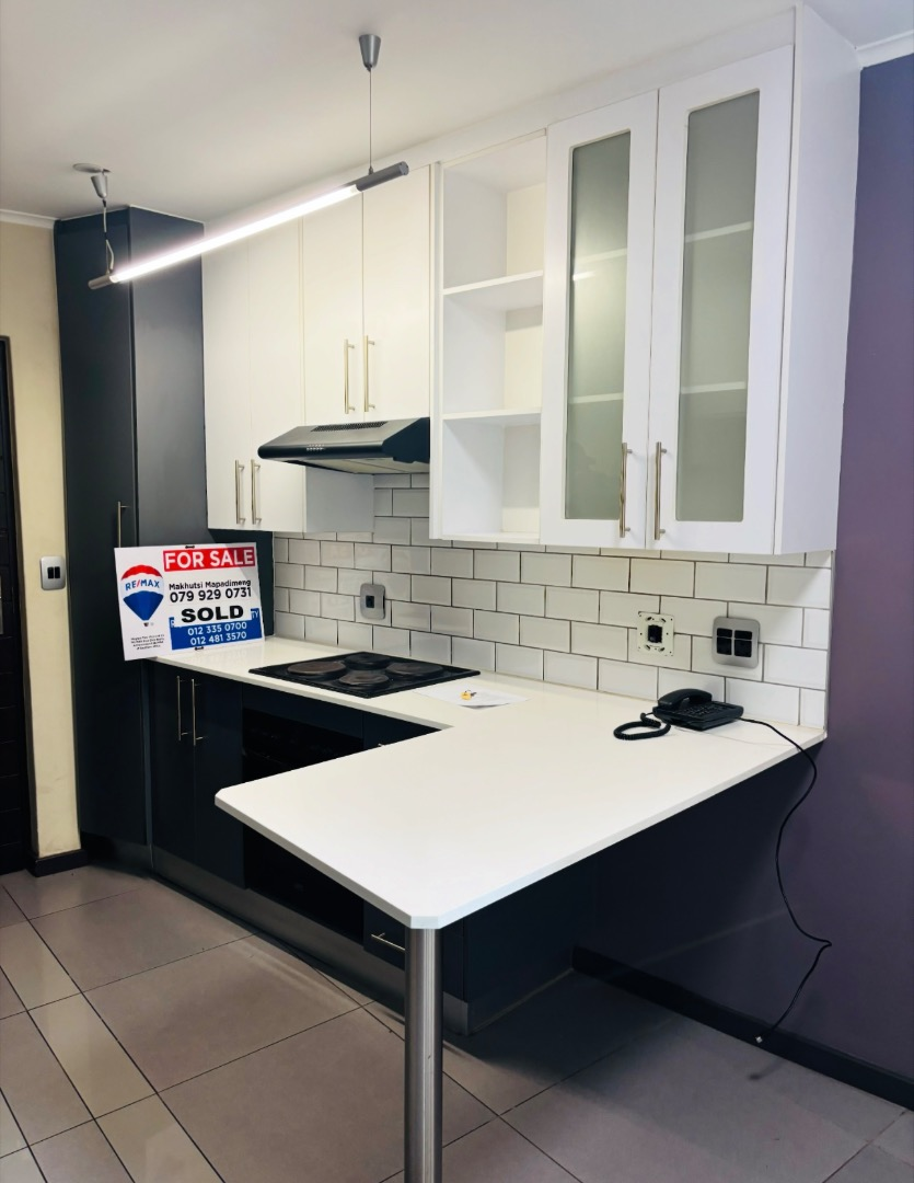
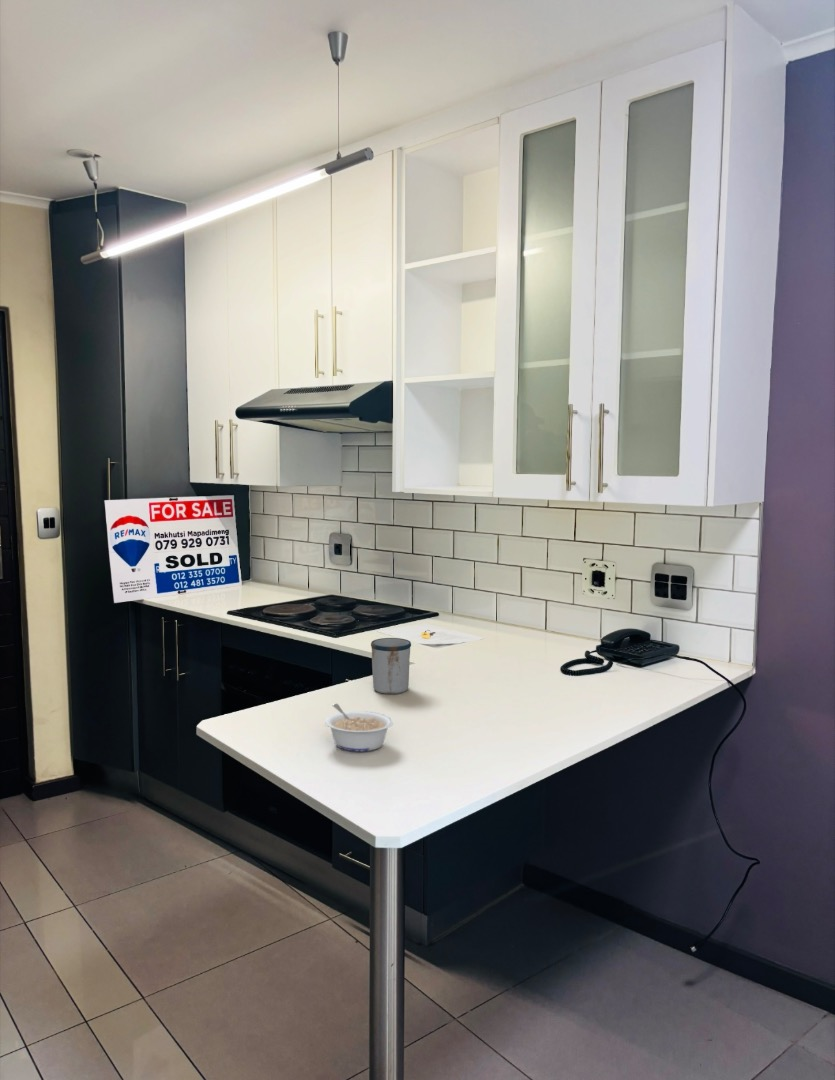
+ mug (391, 664)
+ legume (356, 729)
